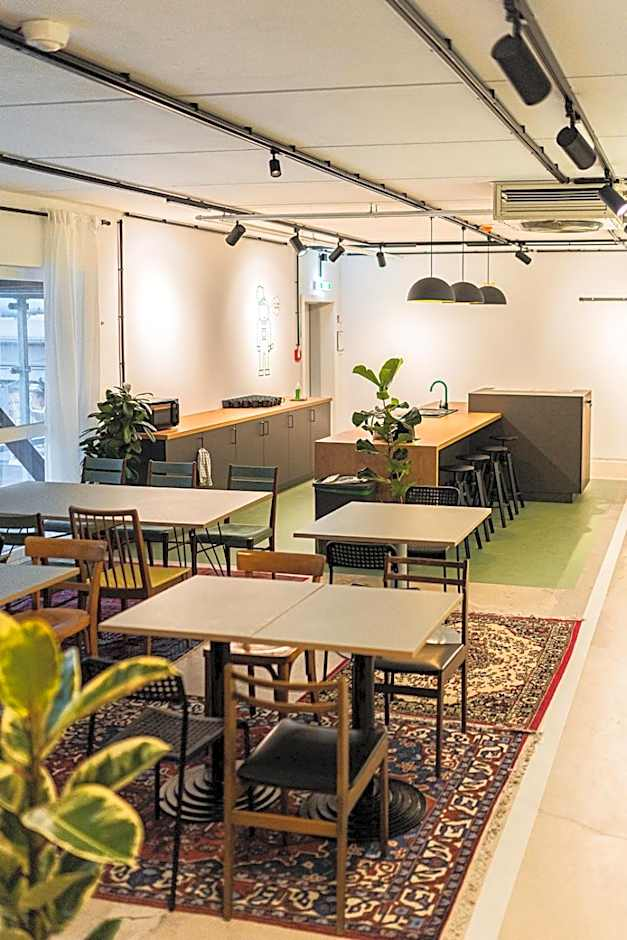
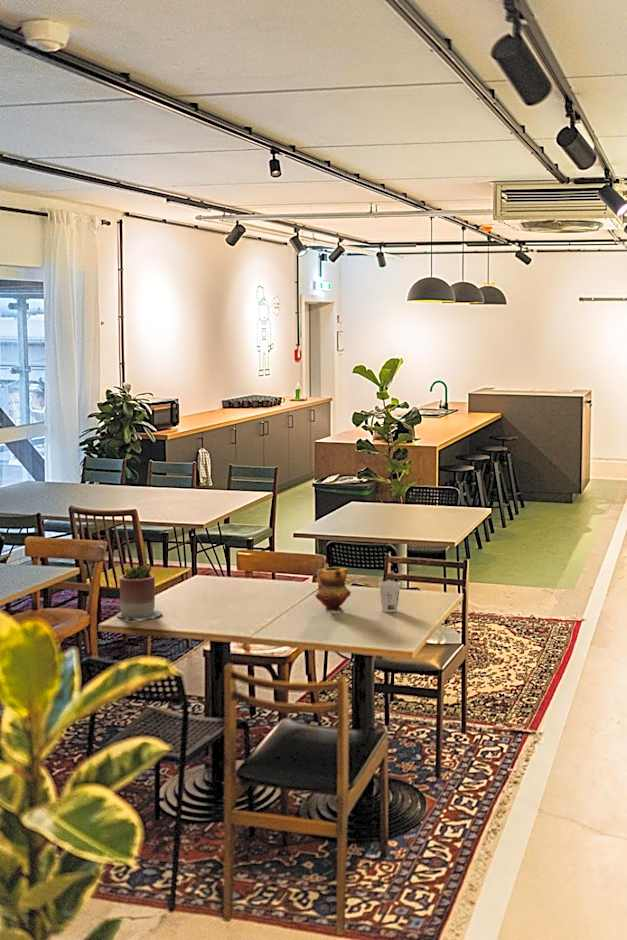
+ teapot (333, 585)
+ succulent planter (139, 589)
+ cup (389, 596)
